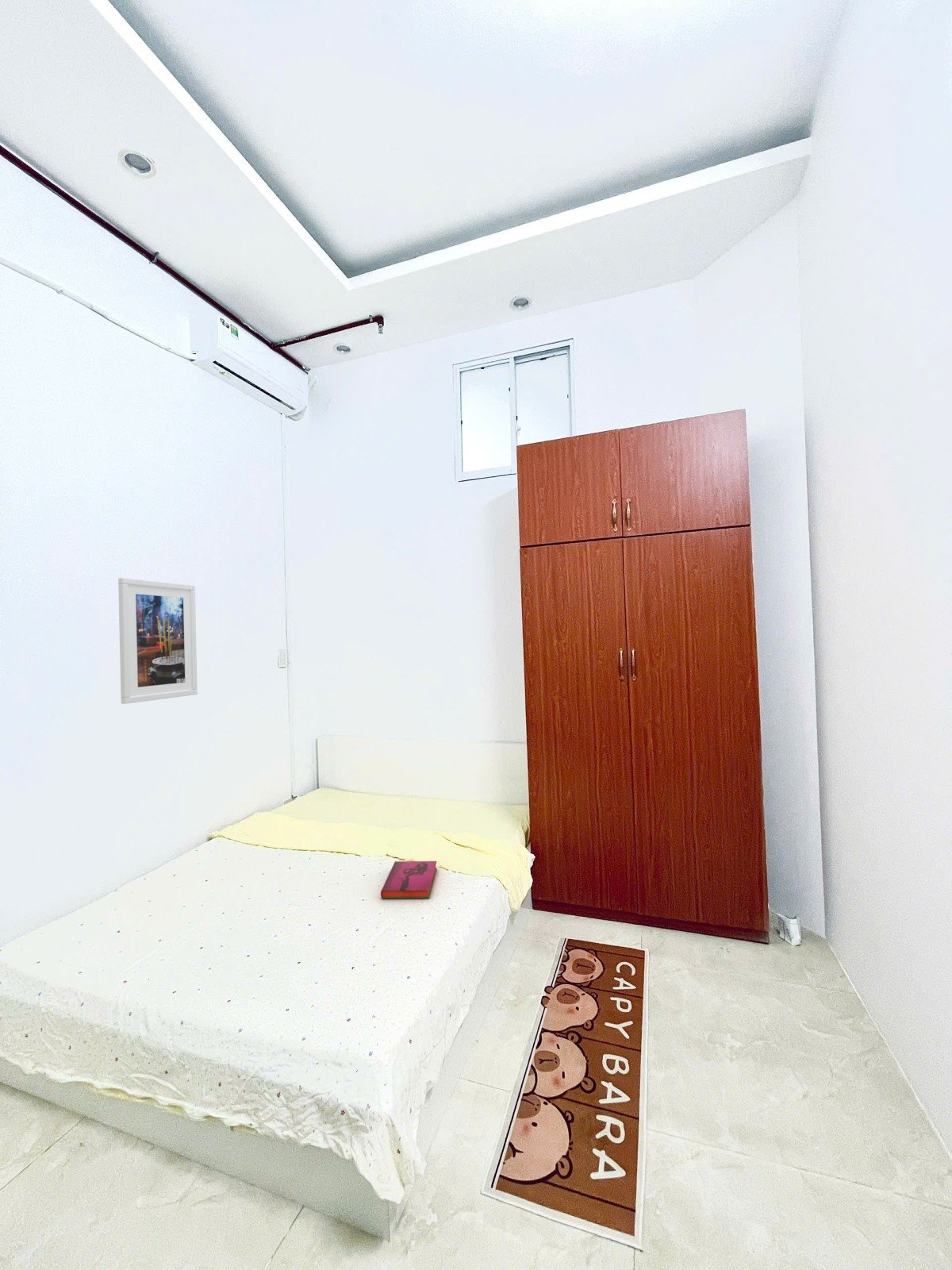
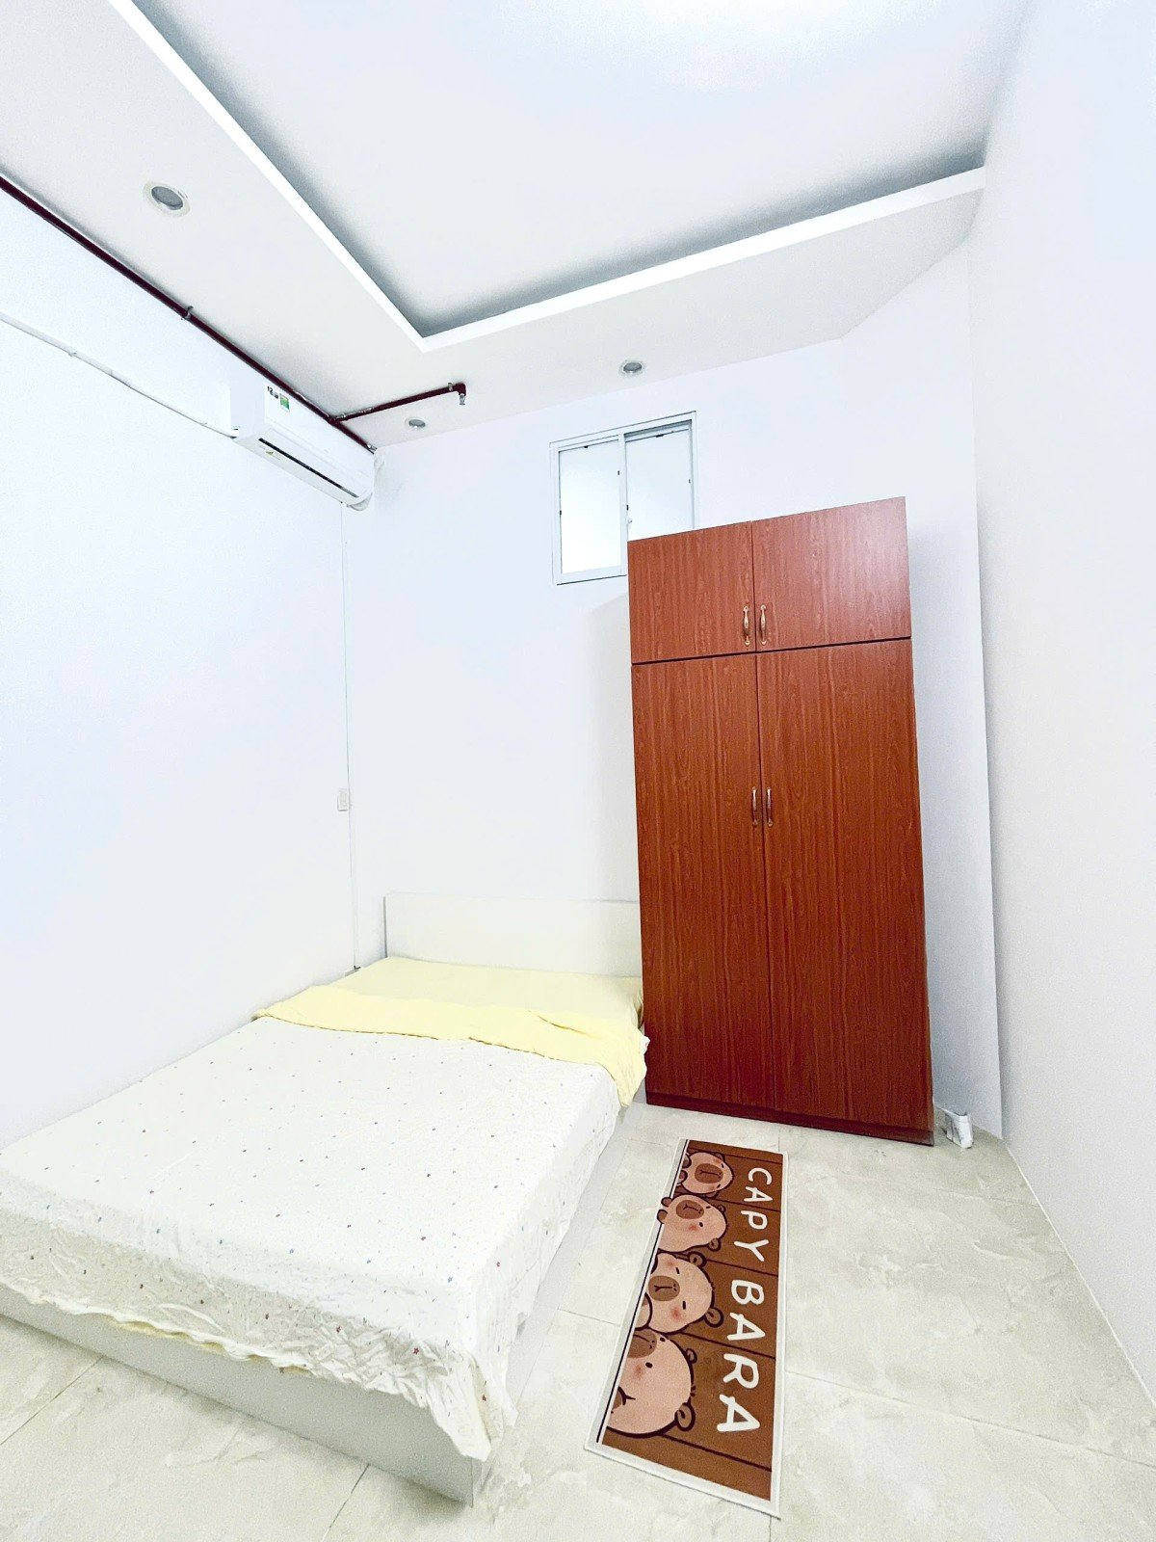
- hardback book (410, 878)
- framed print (160, 640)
